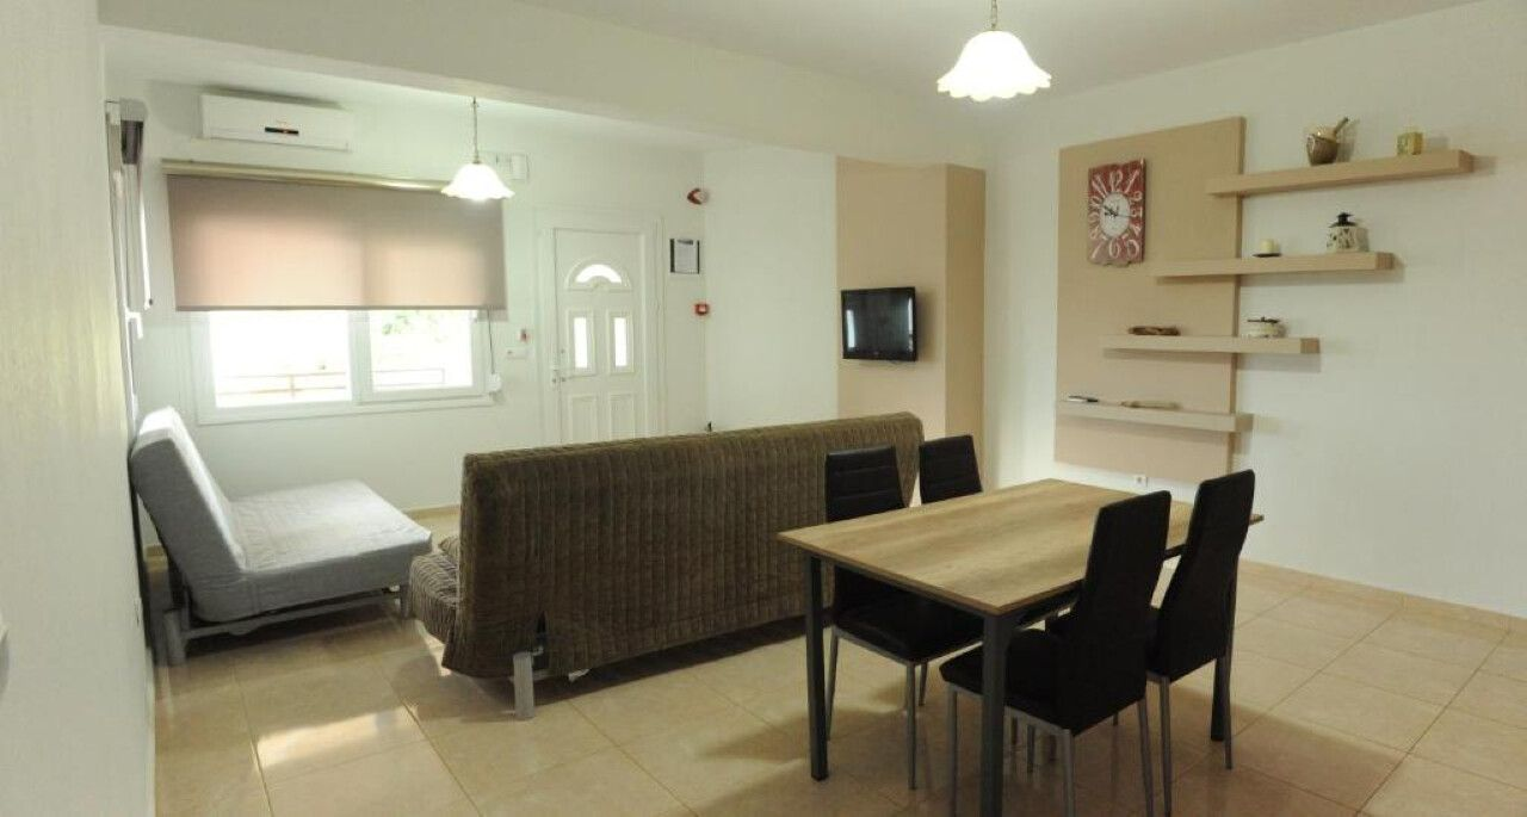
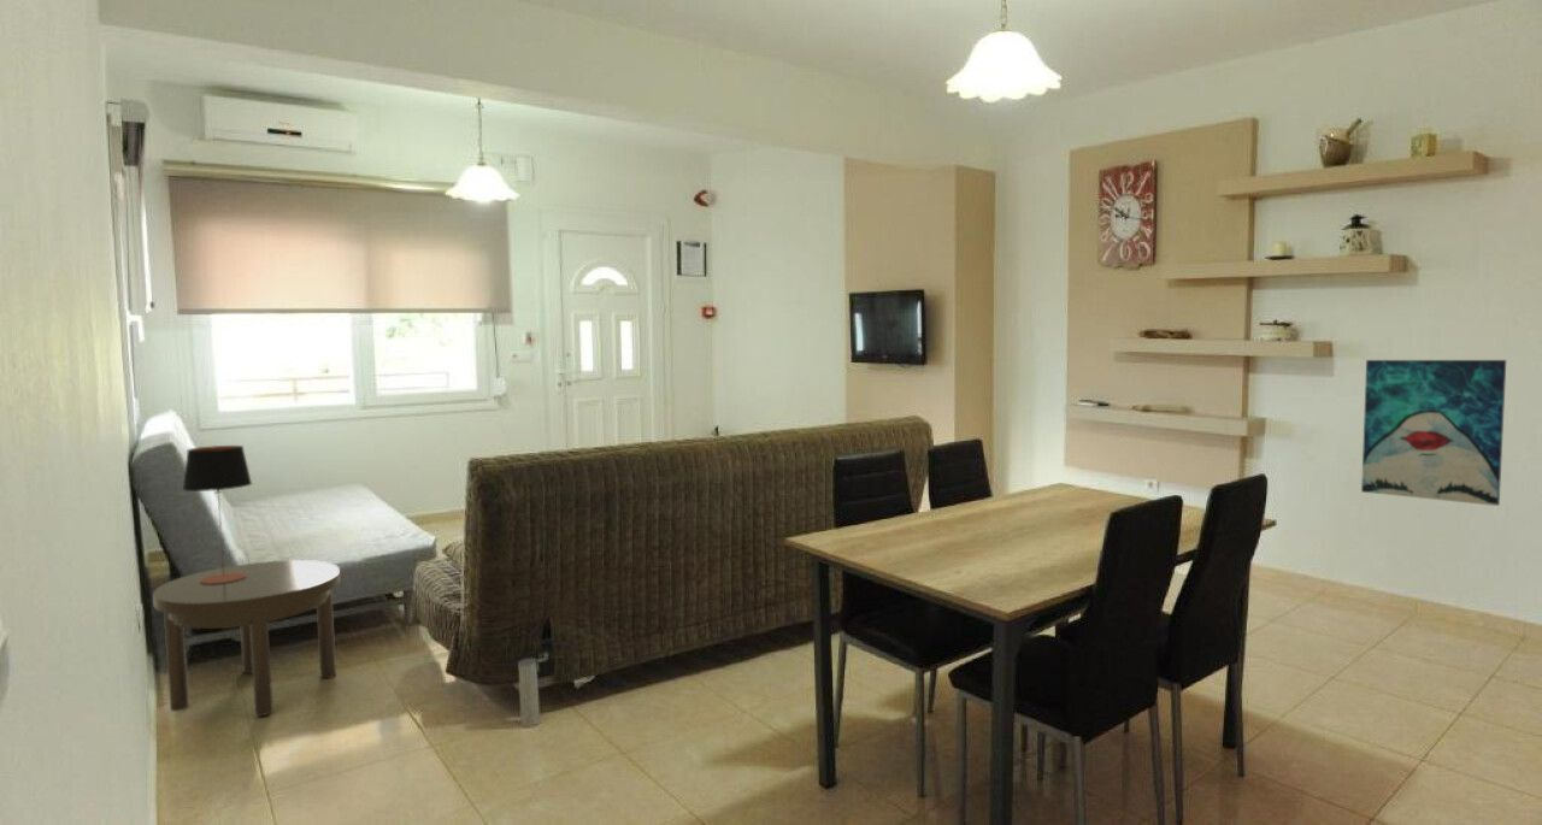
+ table lamp (219, 513)
+ side table (253, 635)
+ wall art (1430, 429)
